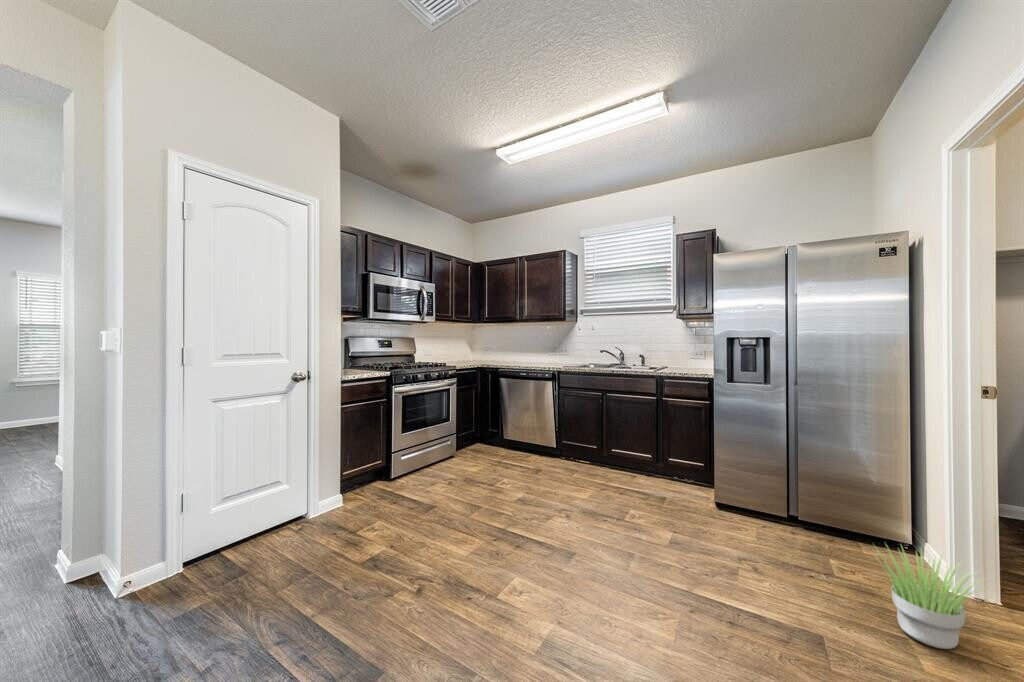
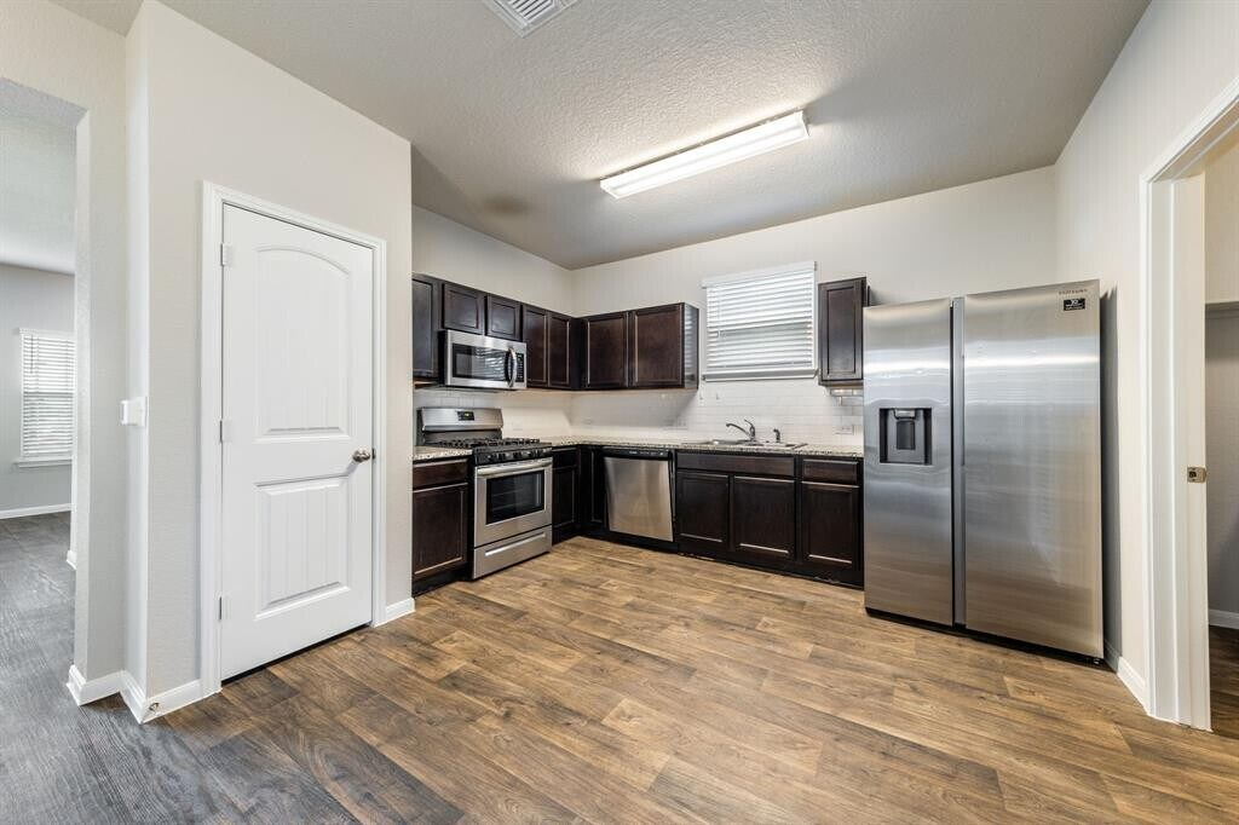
- potted plant (925, 599)
